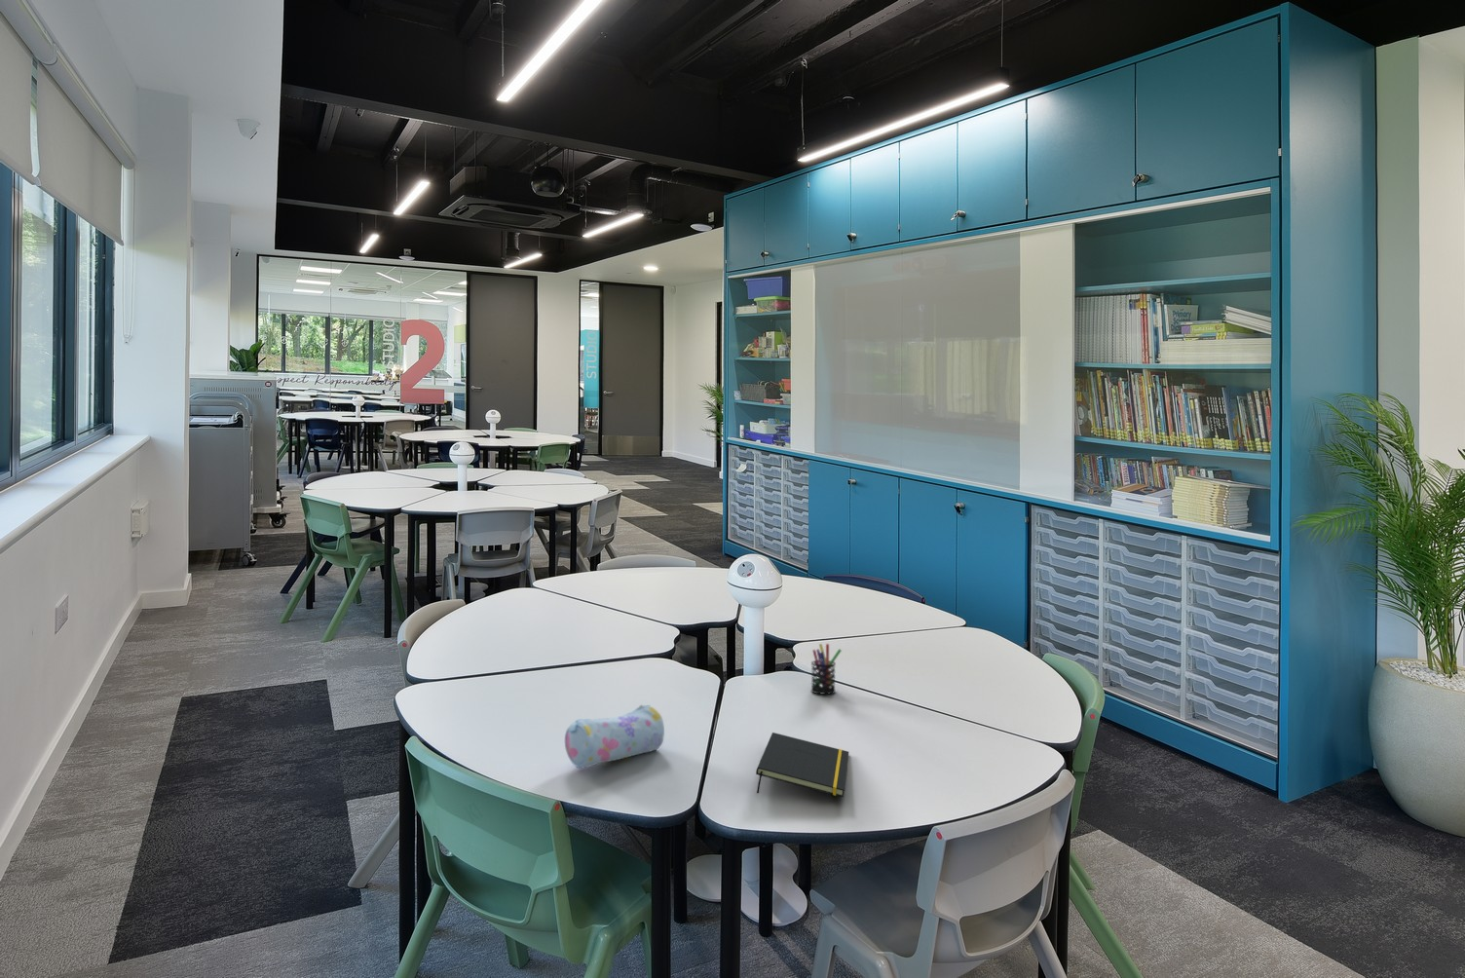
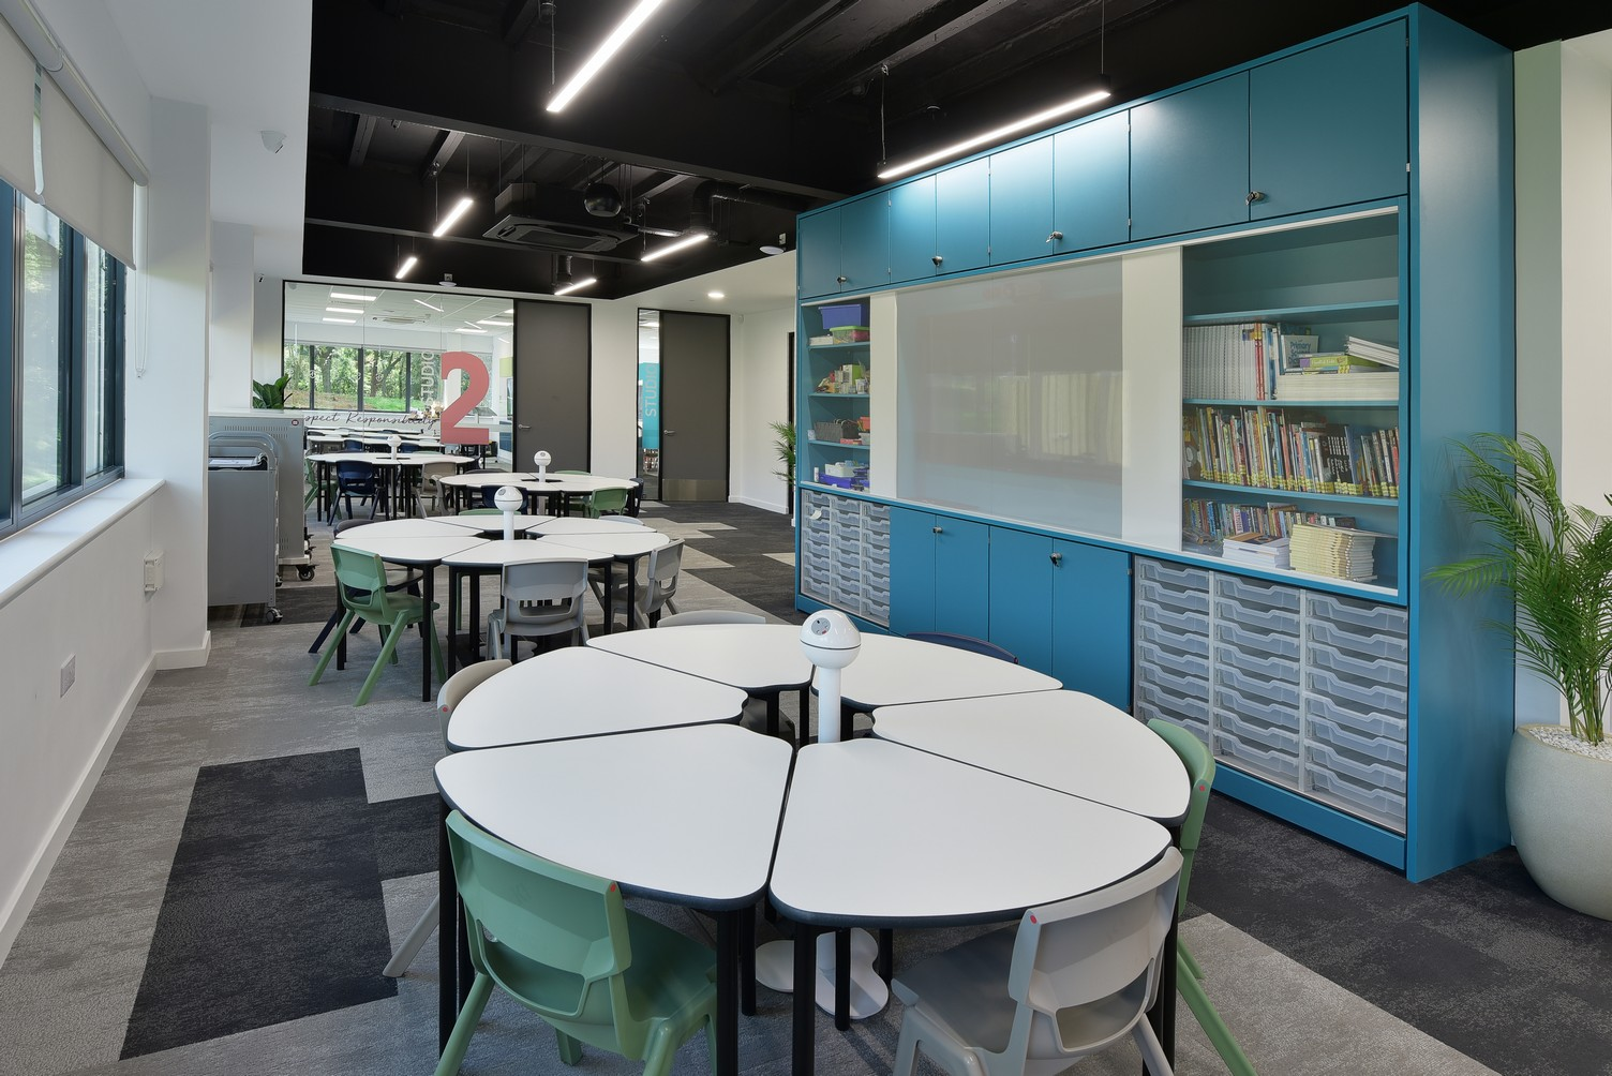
- pen holder (826, 666)
- notepad (805, 762)
- pencil case (616, 736)
